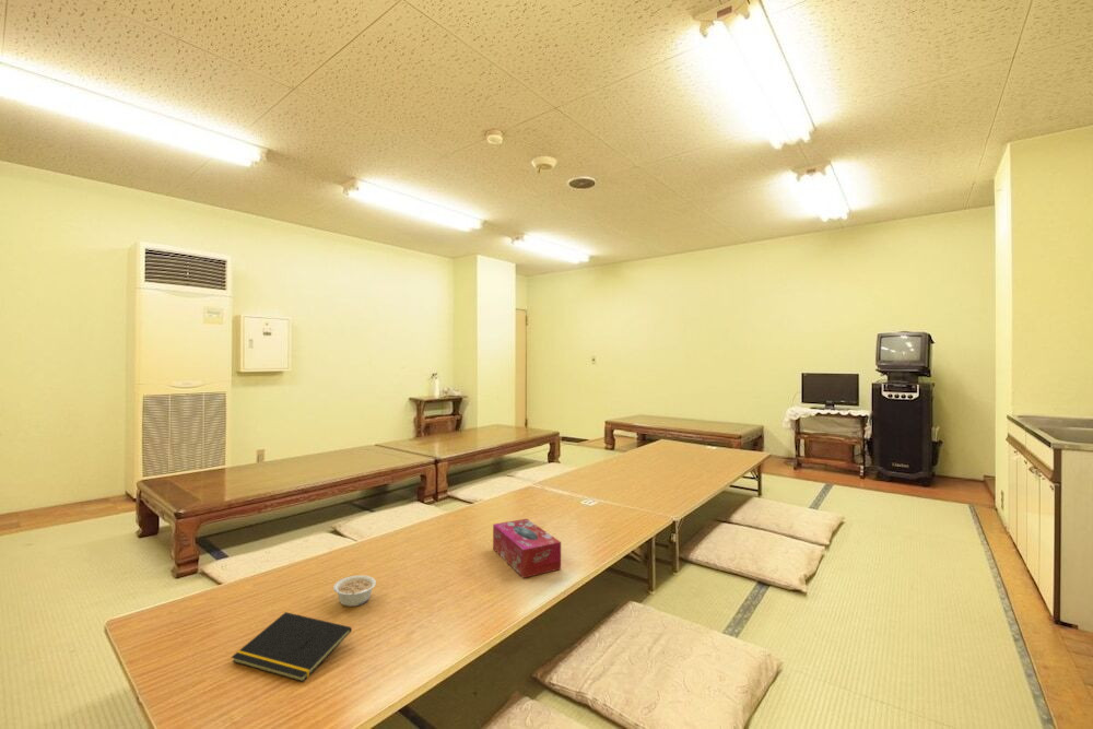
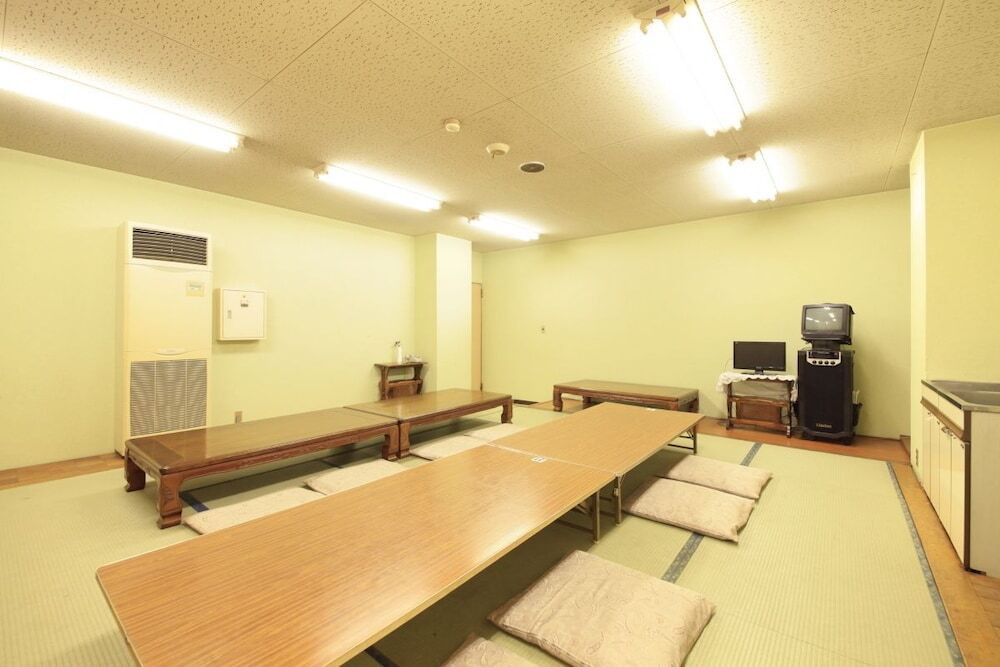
- legume (355, 590)
- notepad (293, 644)
- tissue box (525, 545)
